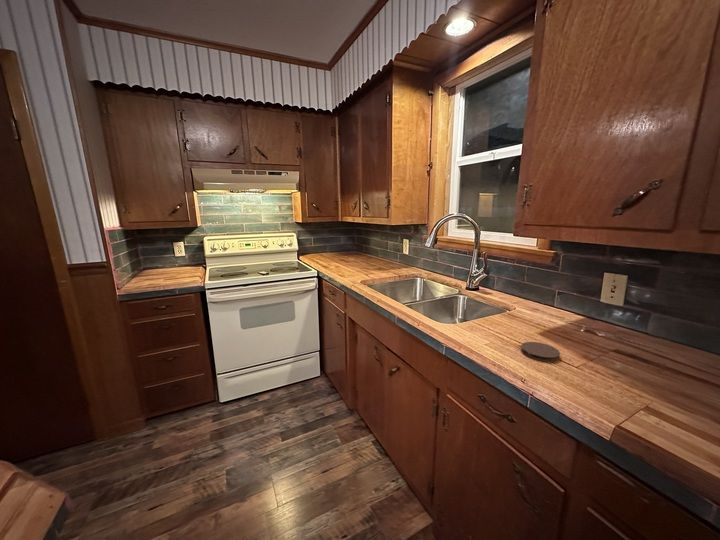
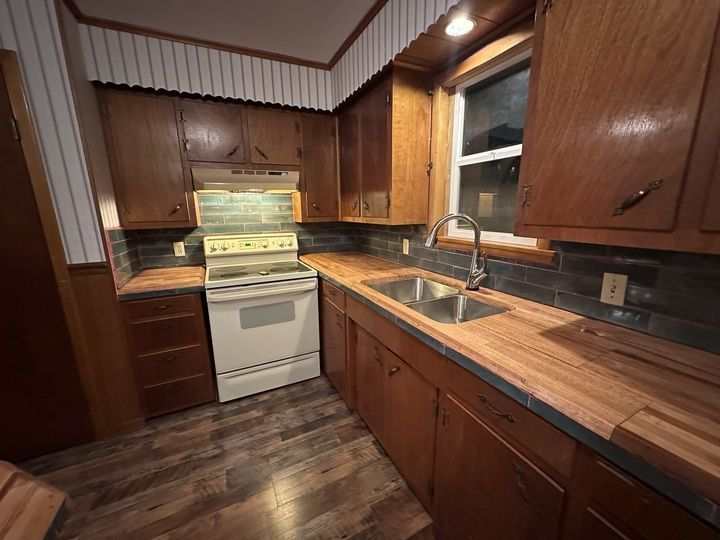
- coaster (539, 351)
